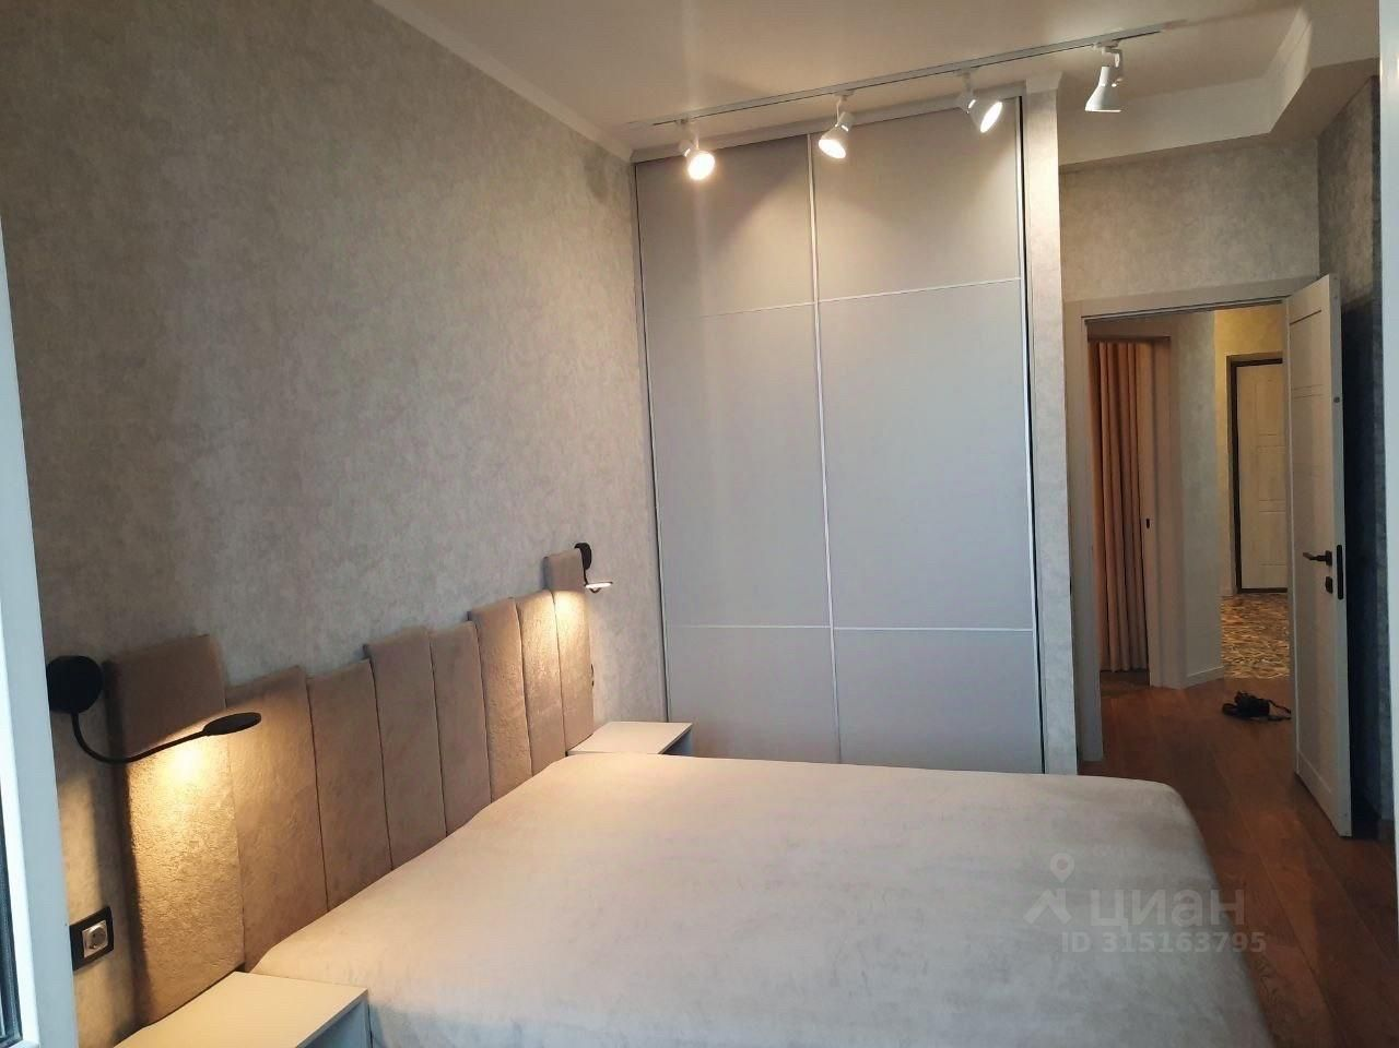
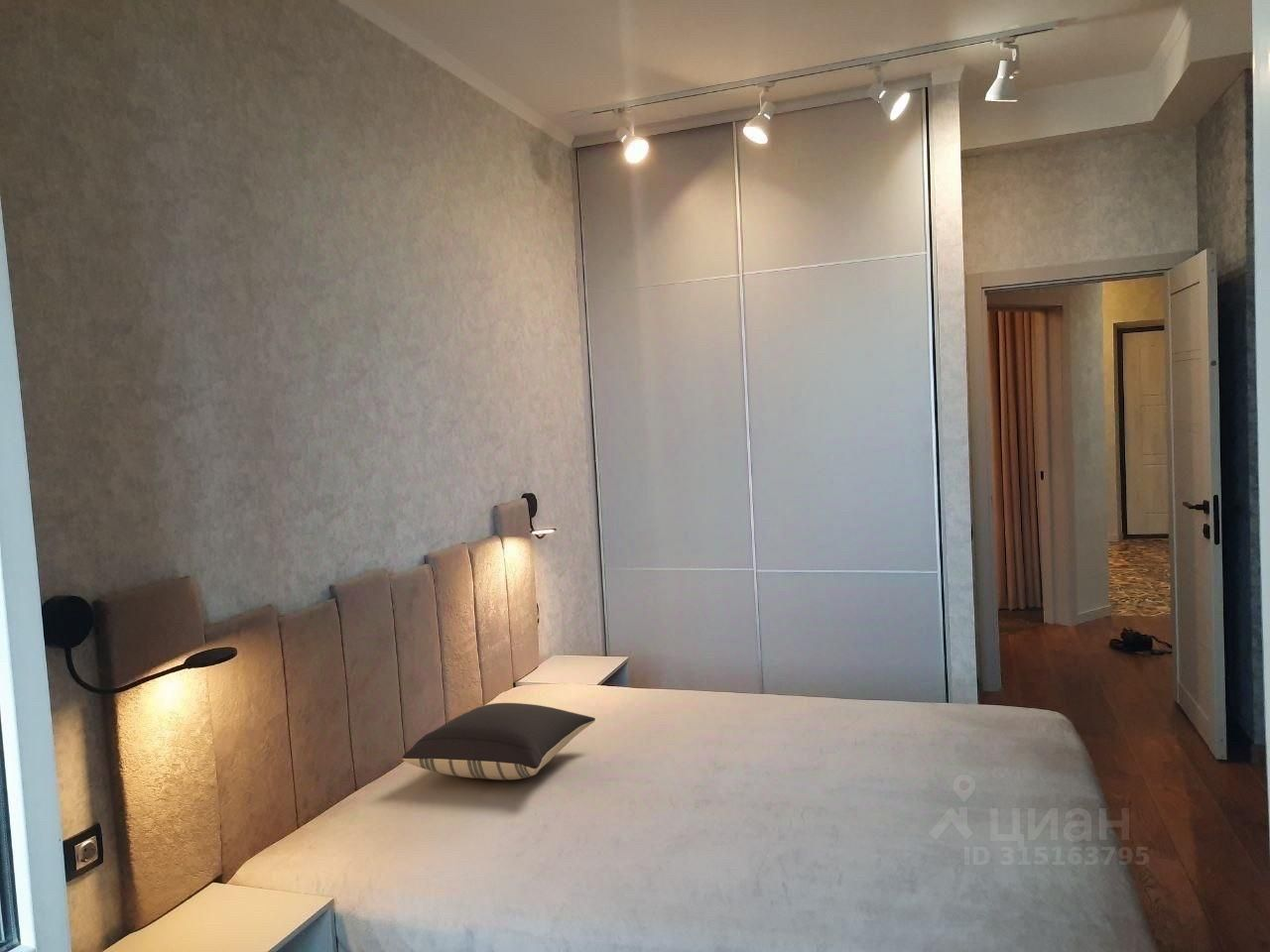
+ pillow (502, 738)
